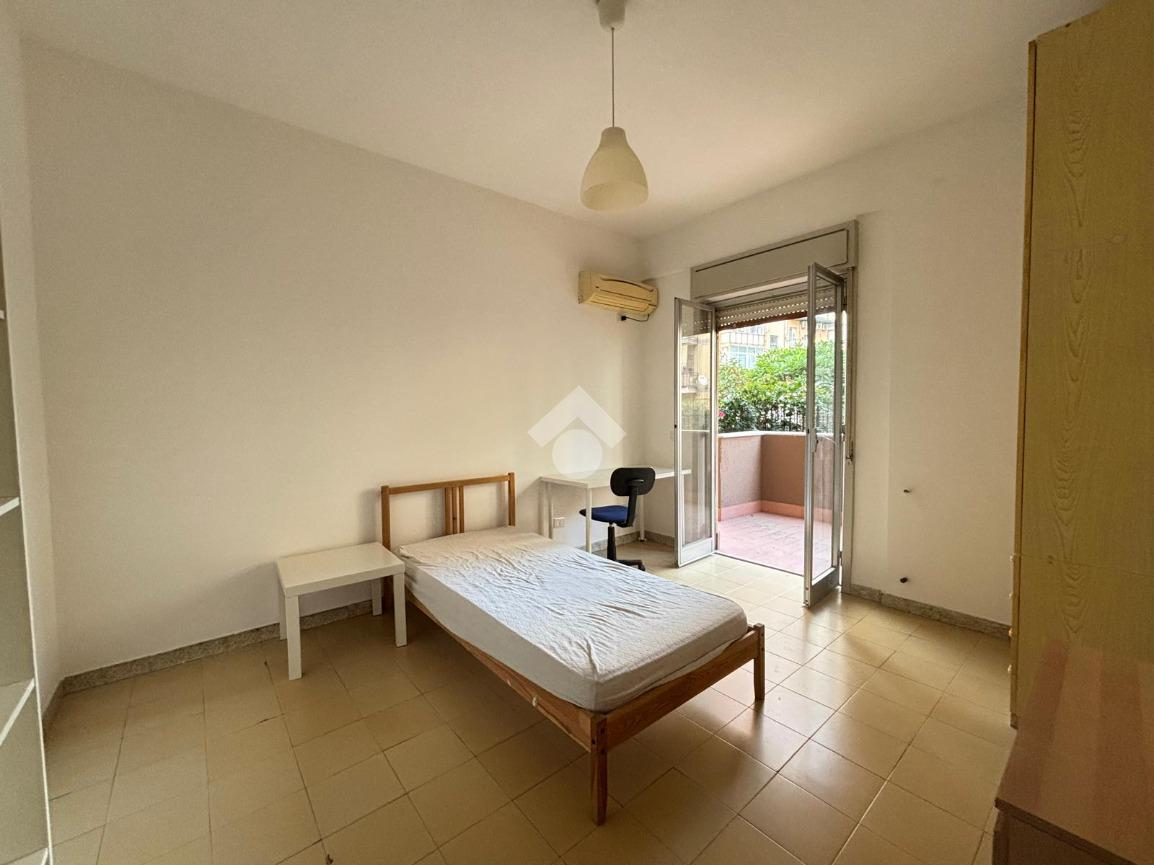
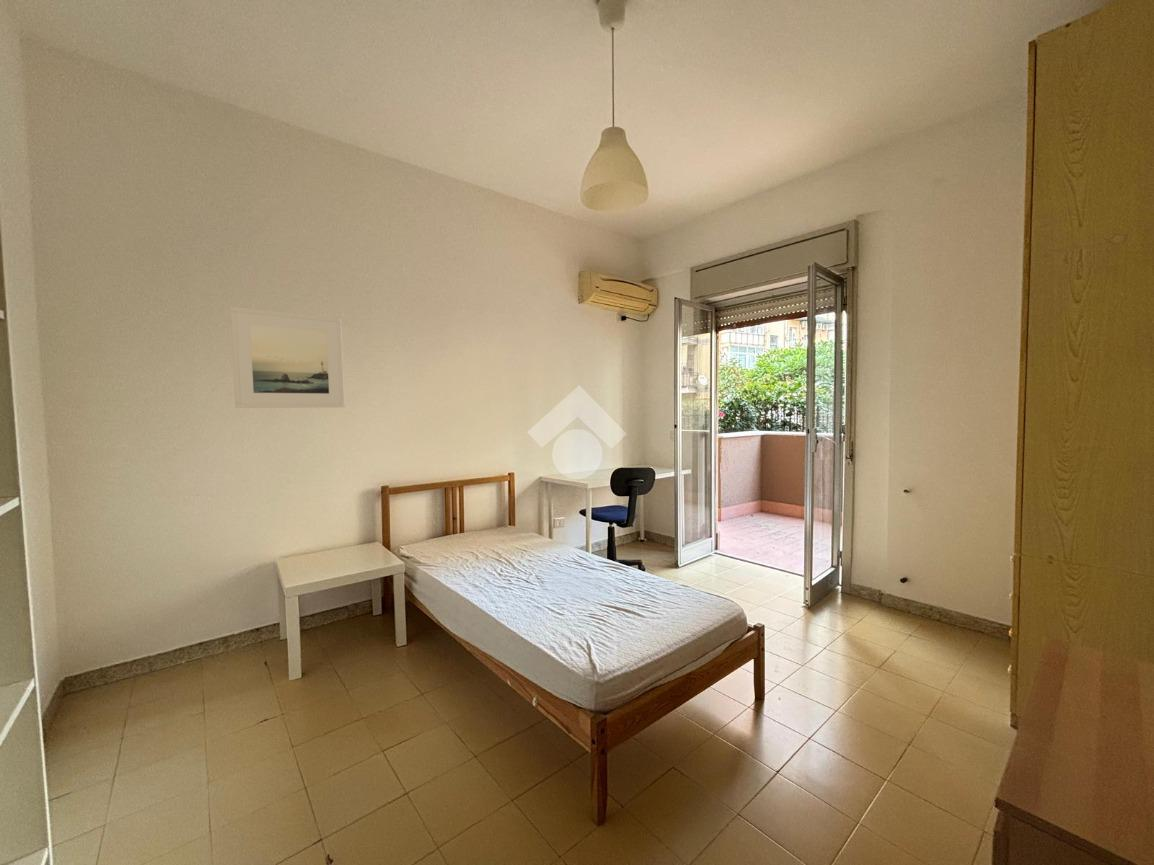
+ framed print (291, 360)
